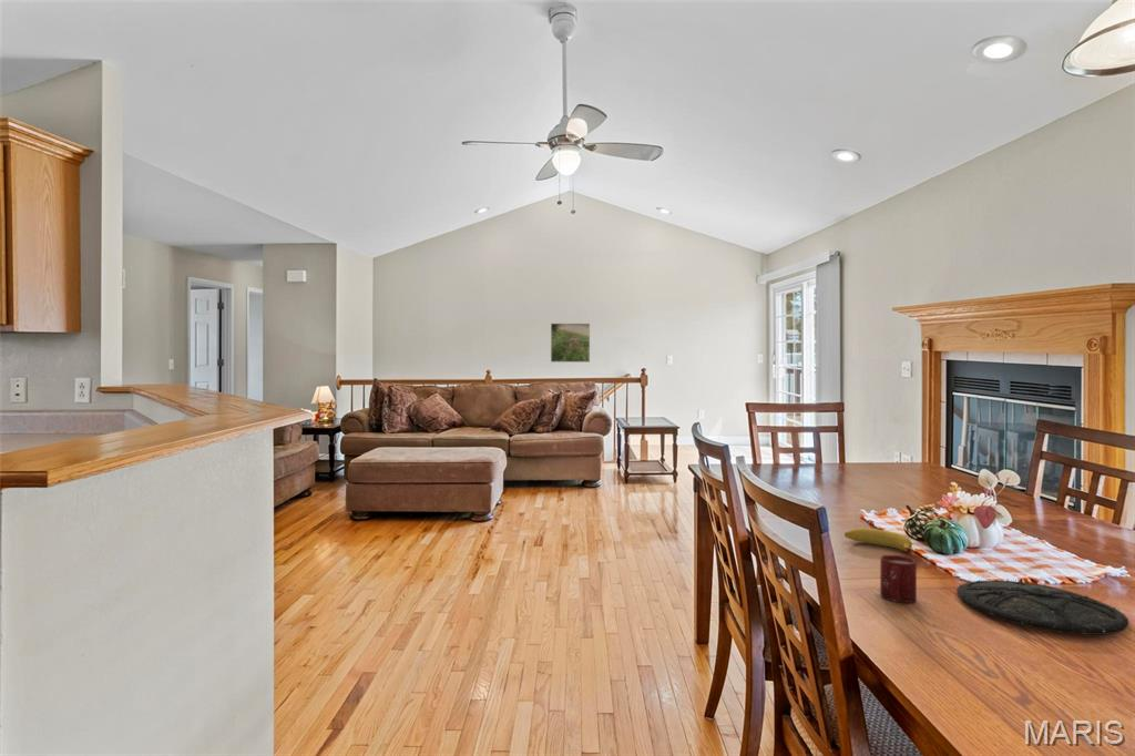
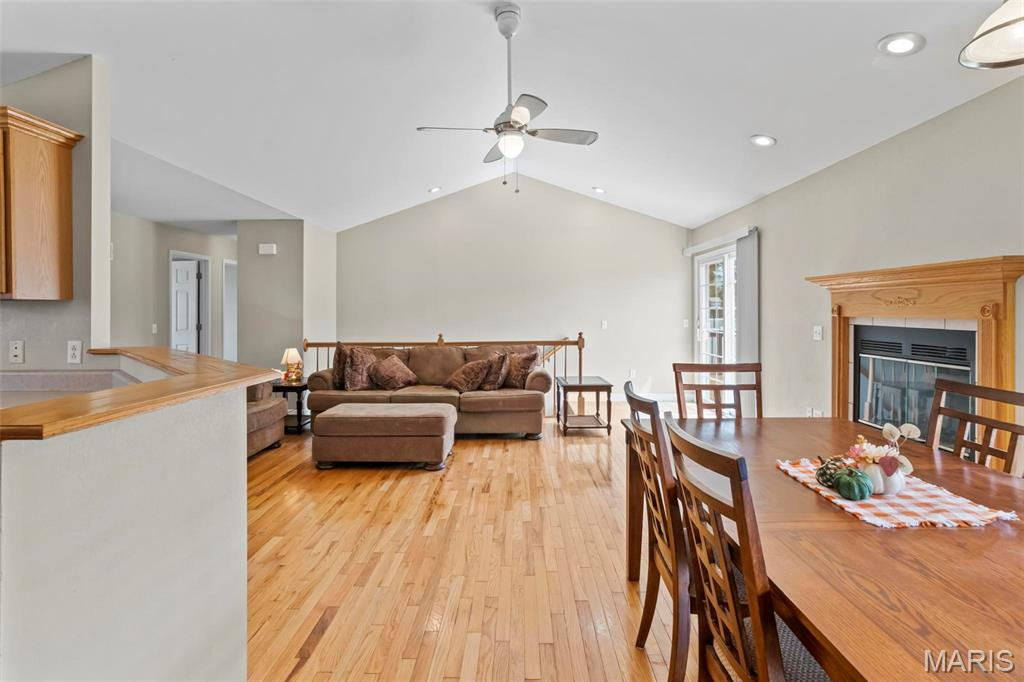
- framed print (570, 343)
- cup (897, 580)
- banana (878, 540)
- plate (1036, 596)
